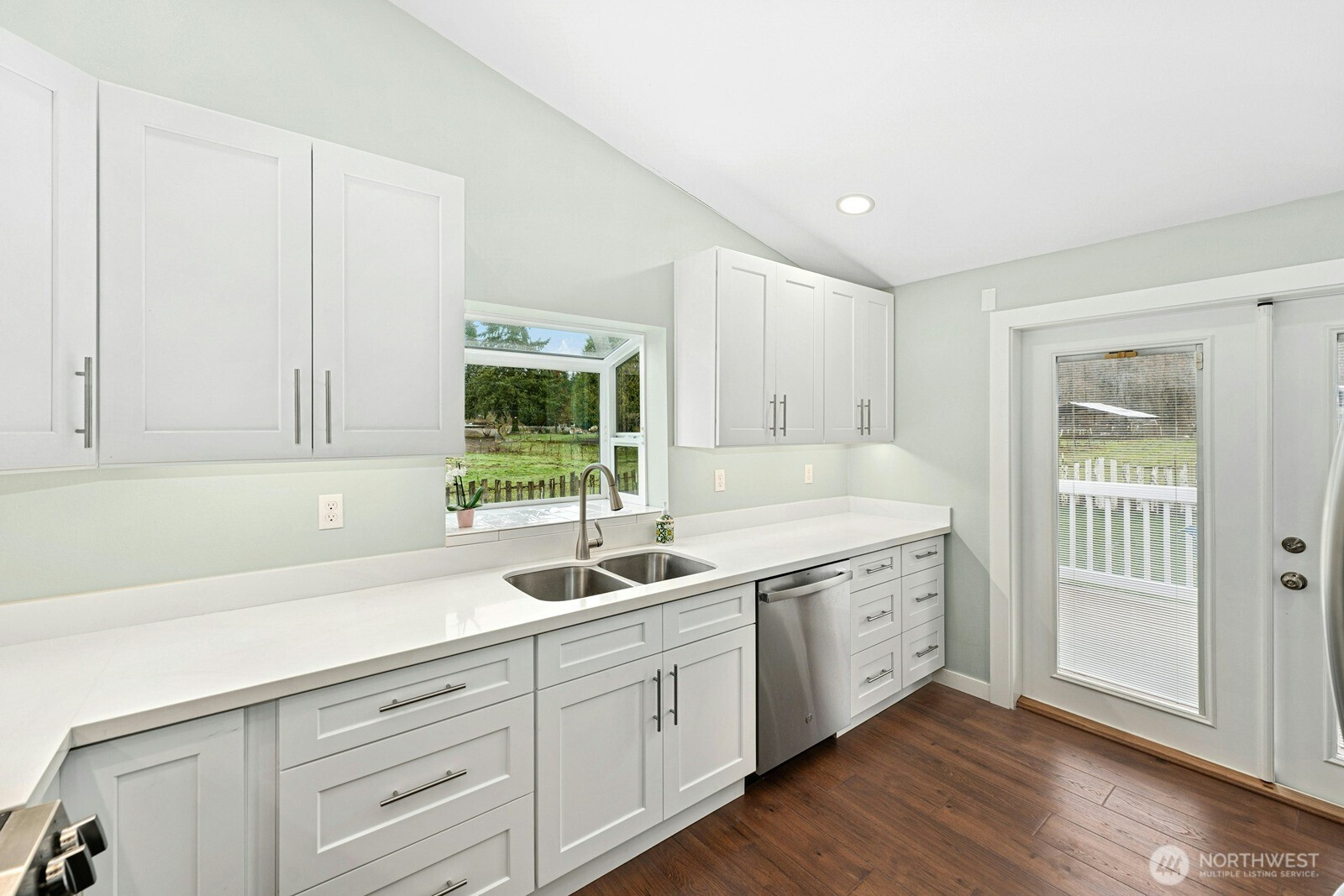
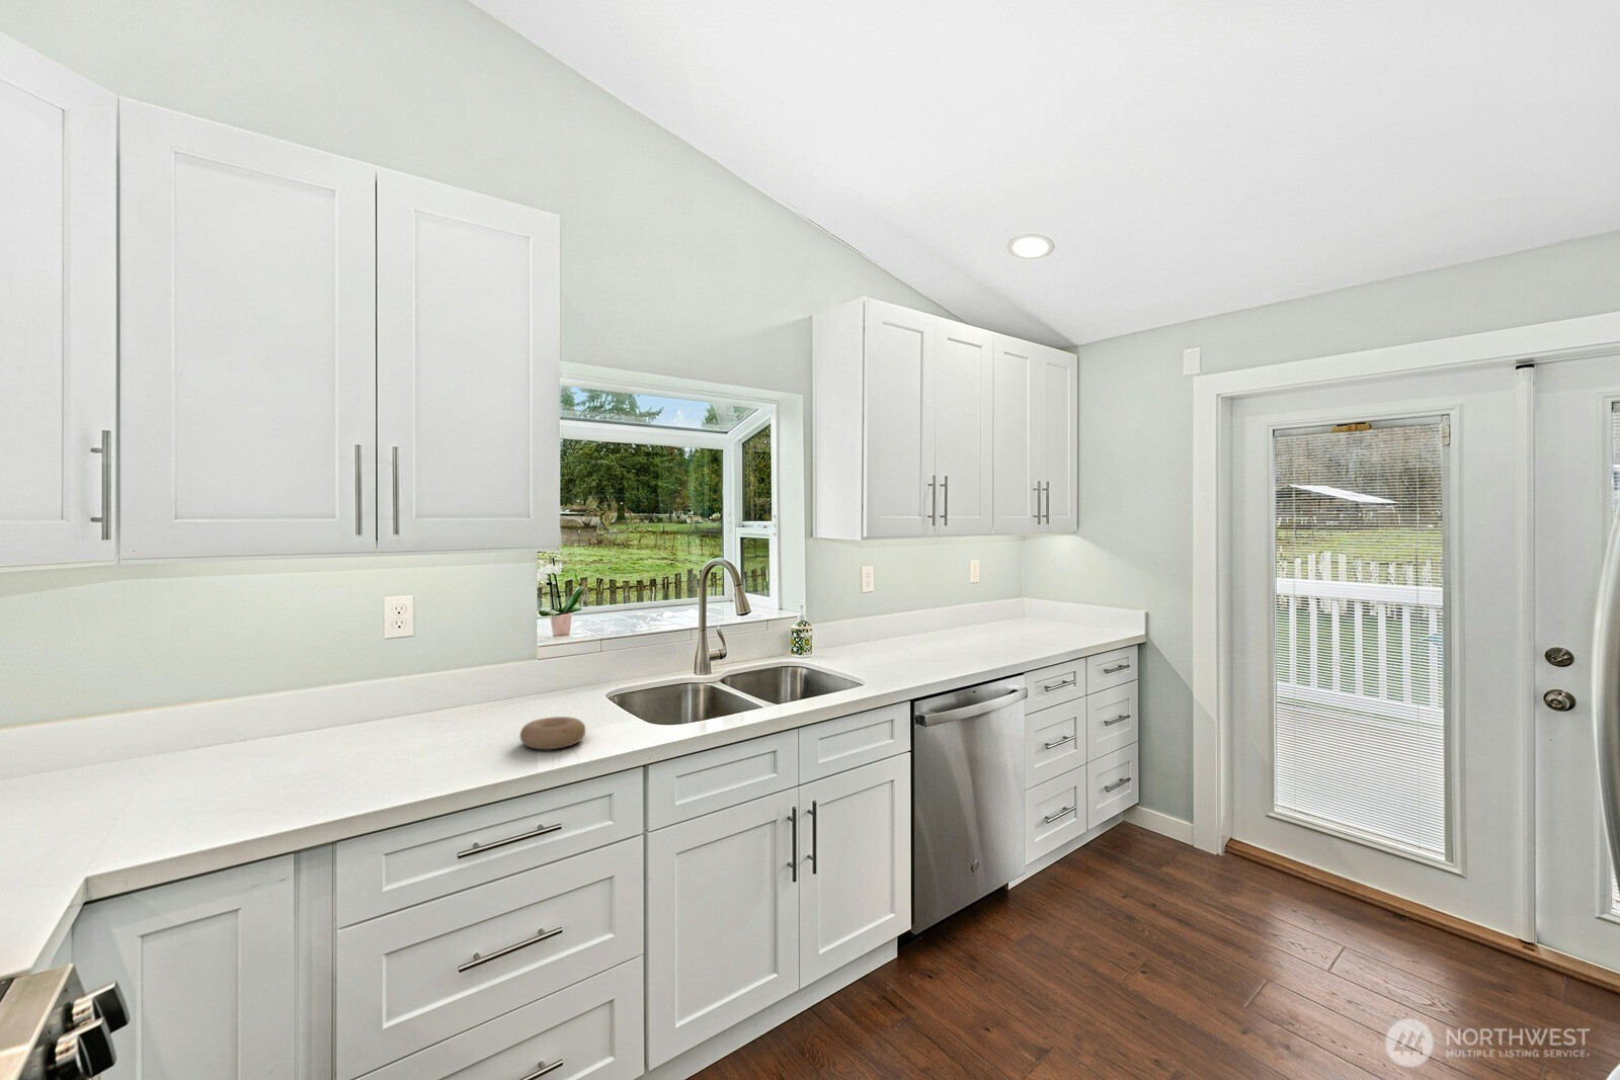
+ bowl (553, 732)
